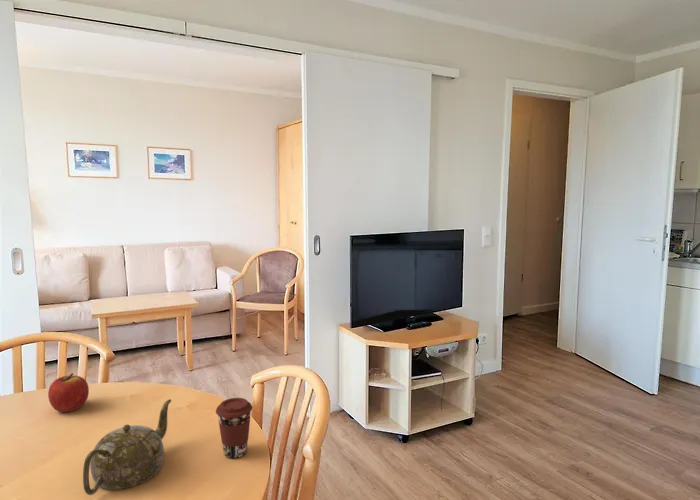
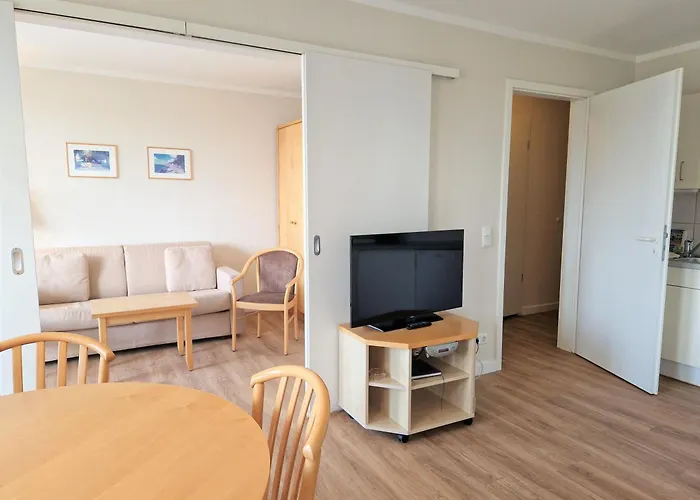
- apple (68, 391)
- coffee cup (234, 427)
- teapot (132, 445)
